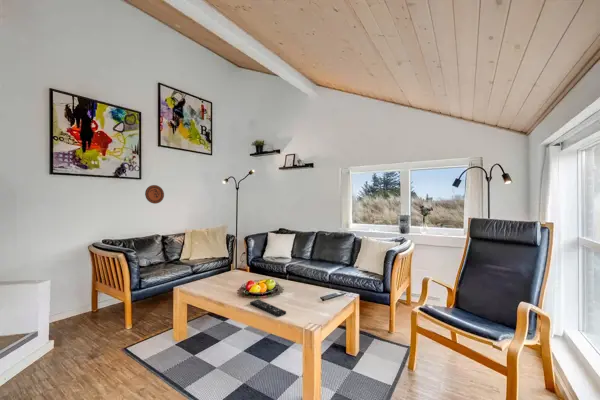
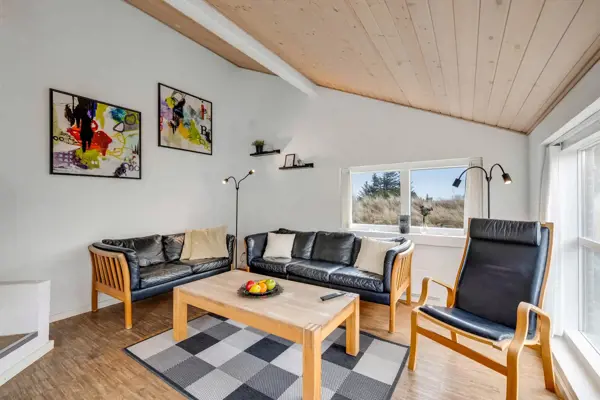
- remote control (267, 307)
- decorative plate (154, 194)
